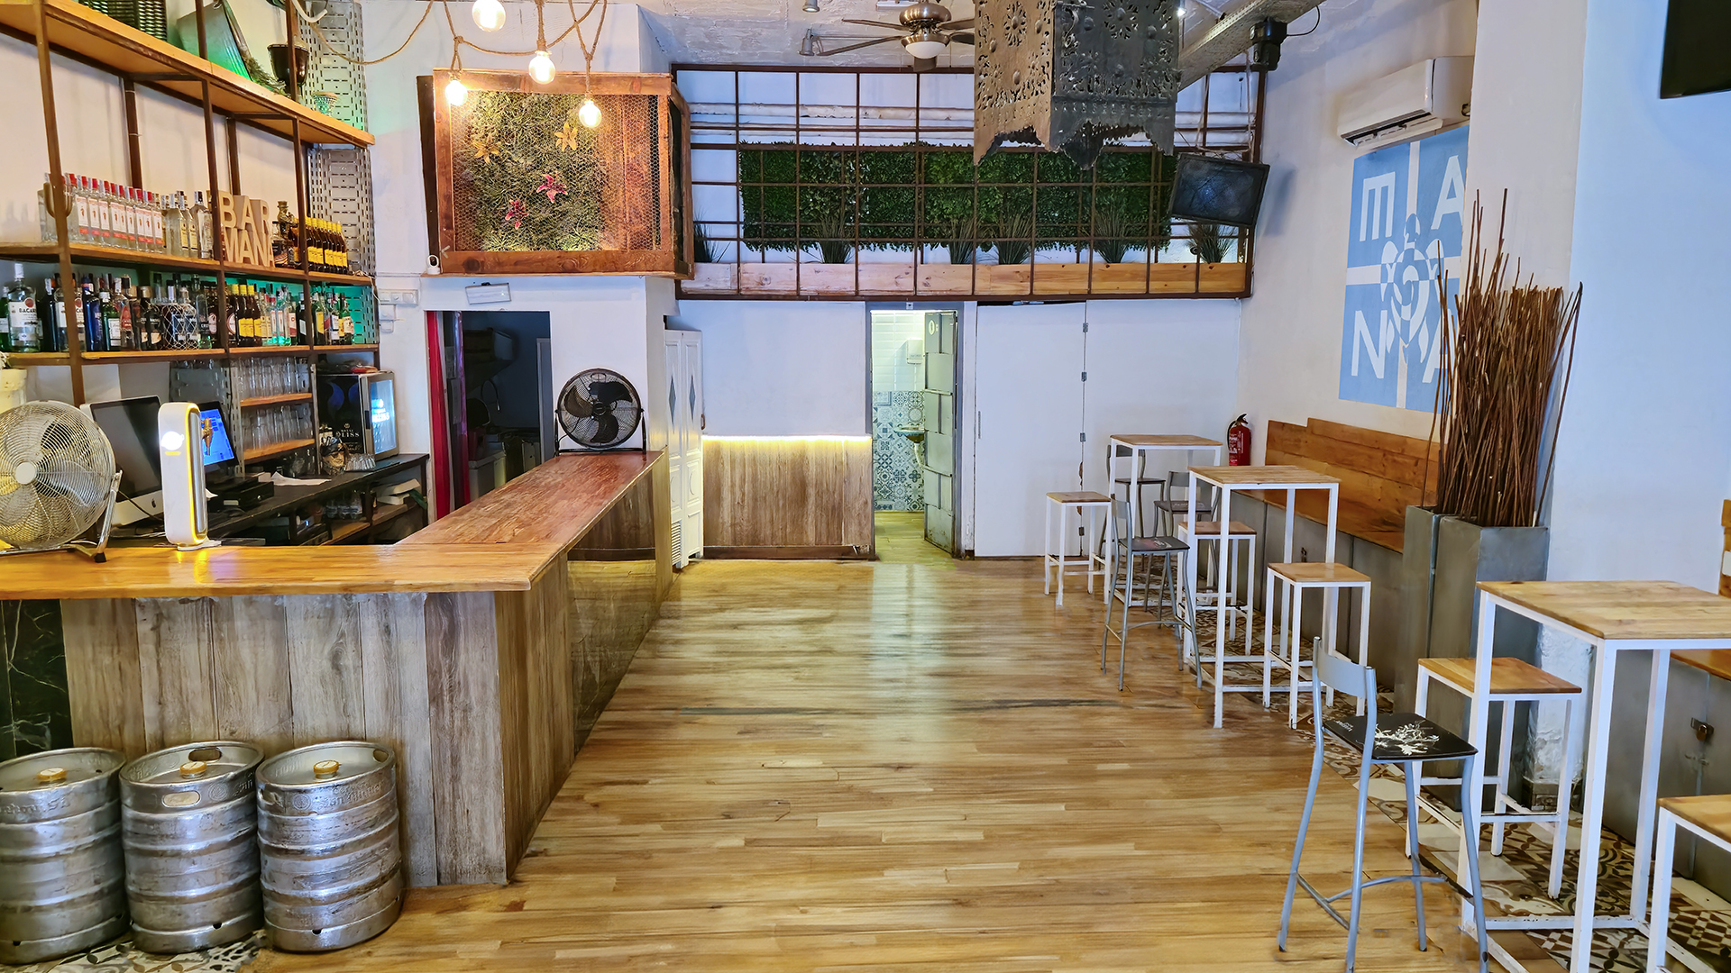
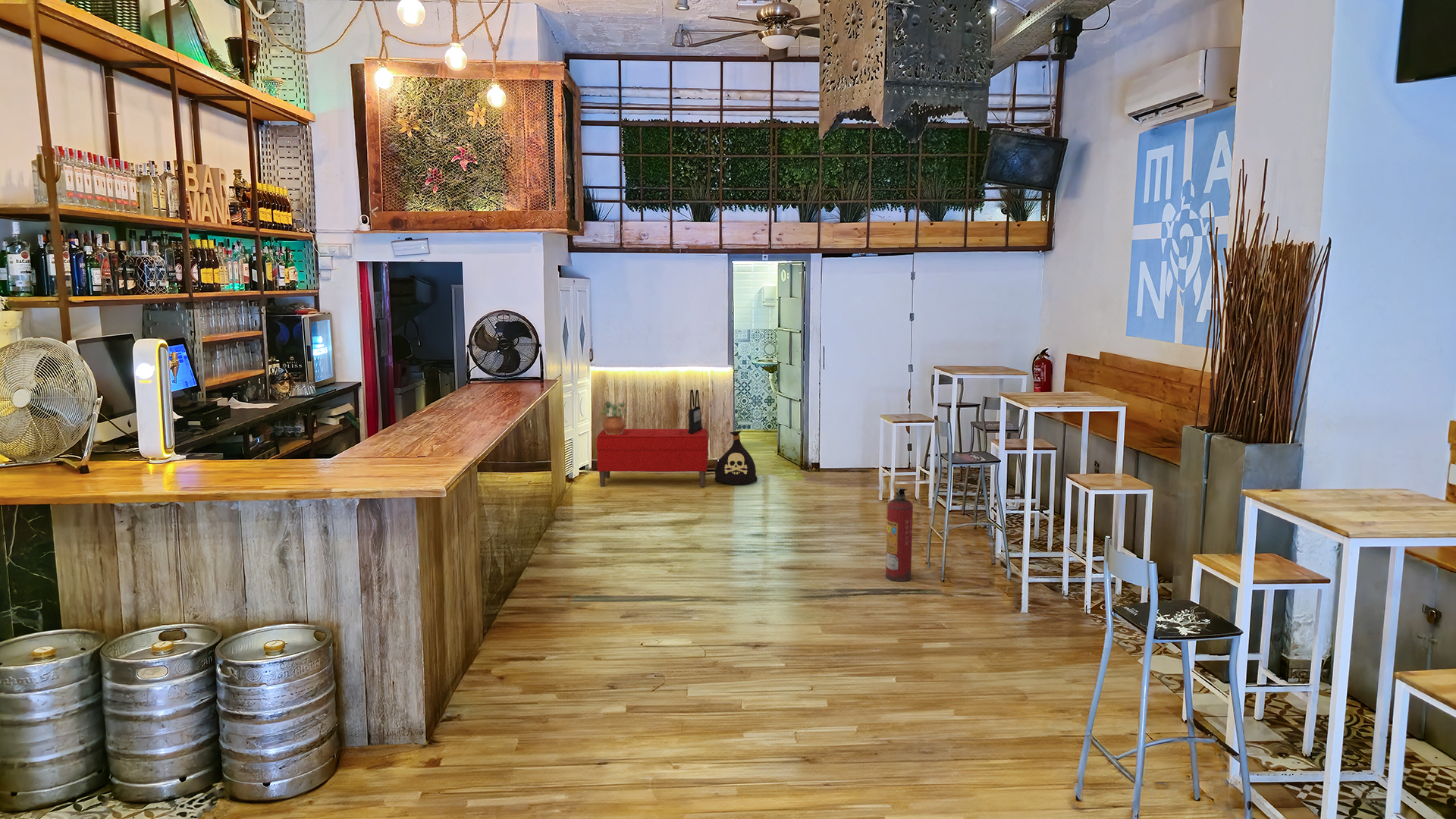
+ bench (654, 457)
+ tote bag (695, 410)
+ bag (736, 457)
+ fire extinguisher (899, 531)
+ potted plant (613, 417)
